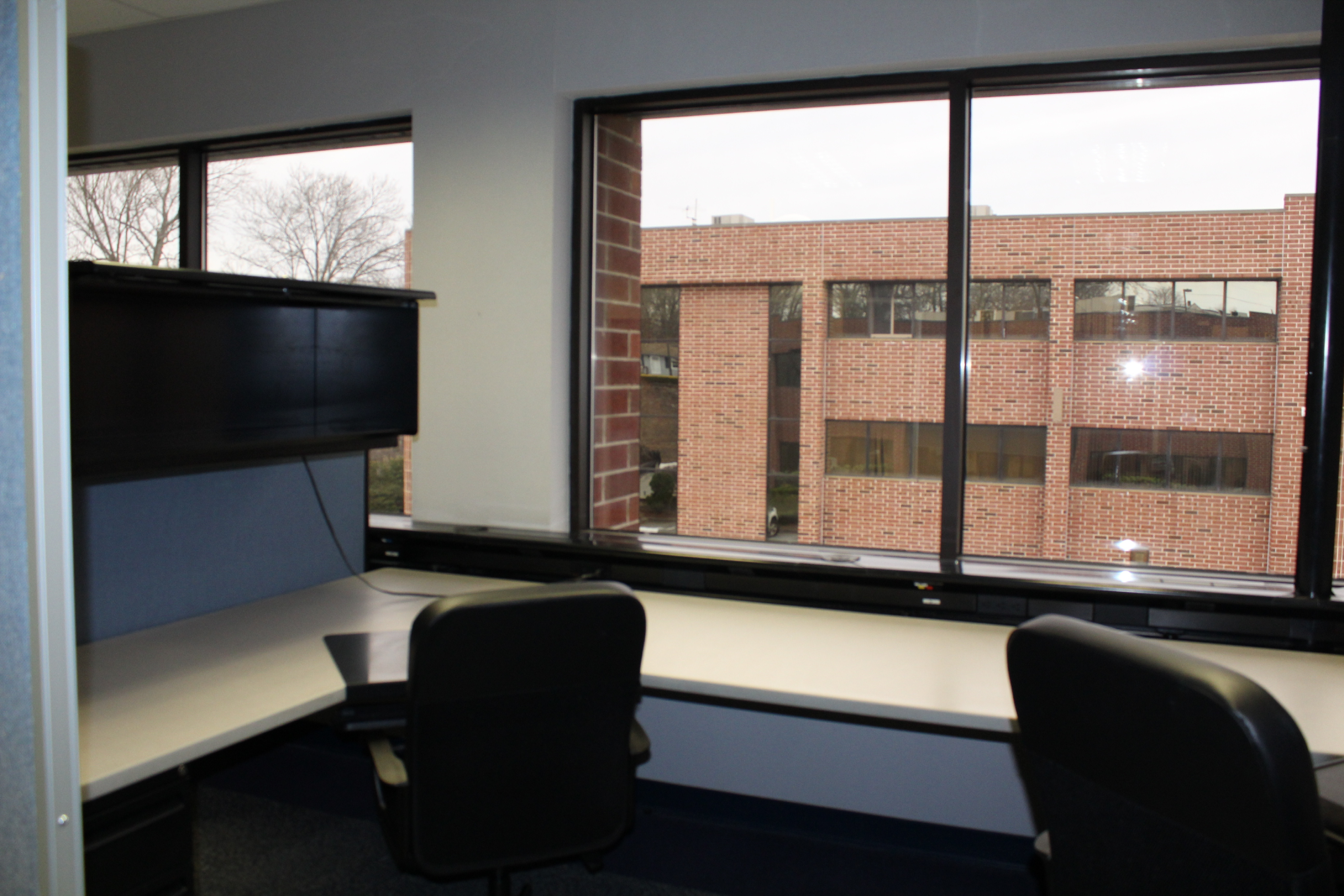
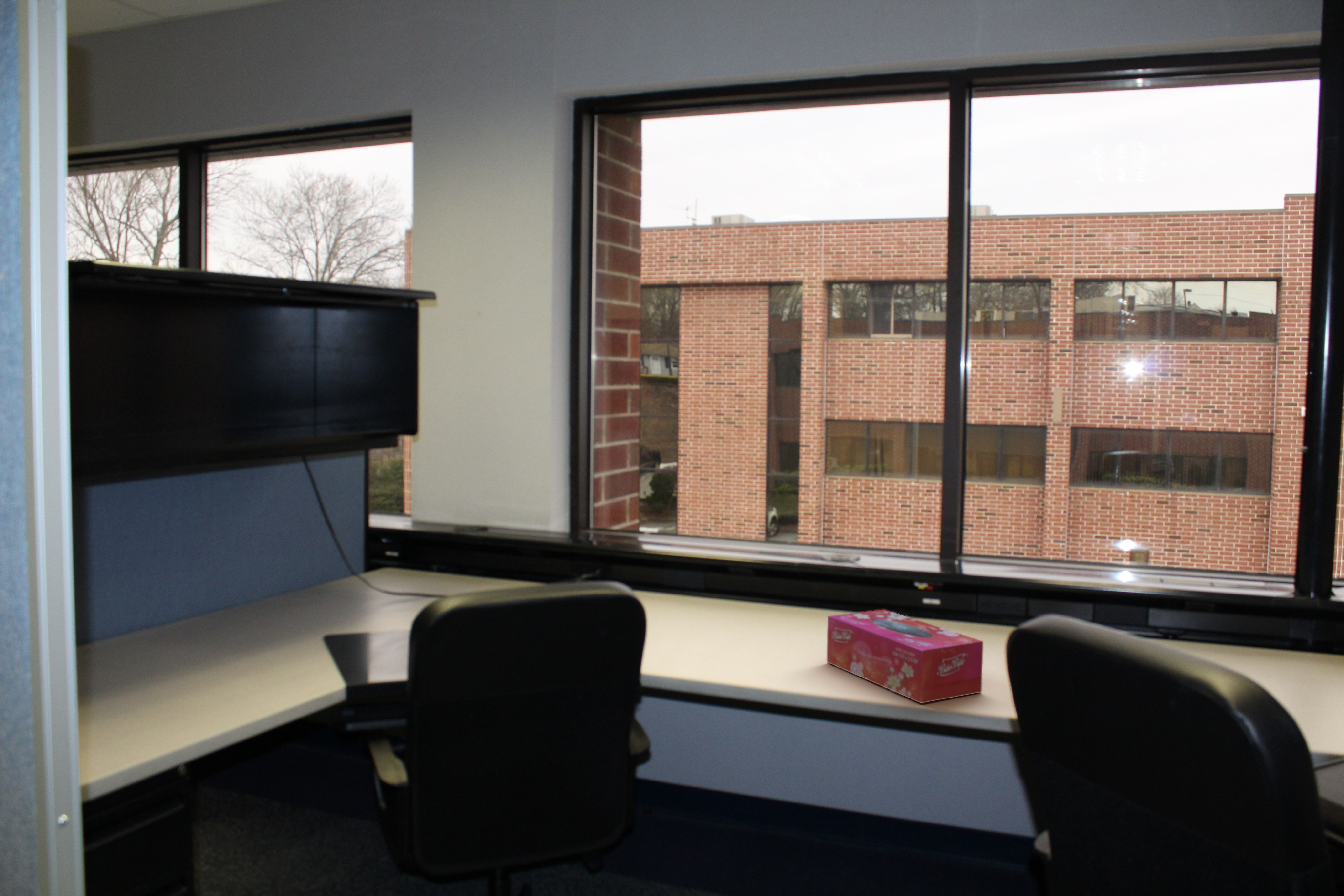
+ tissue box (901, 652)
